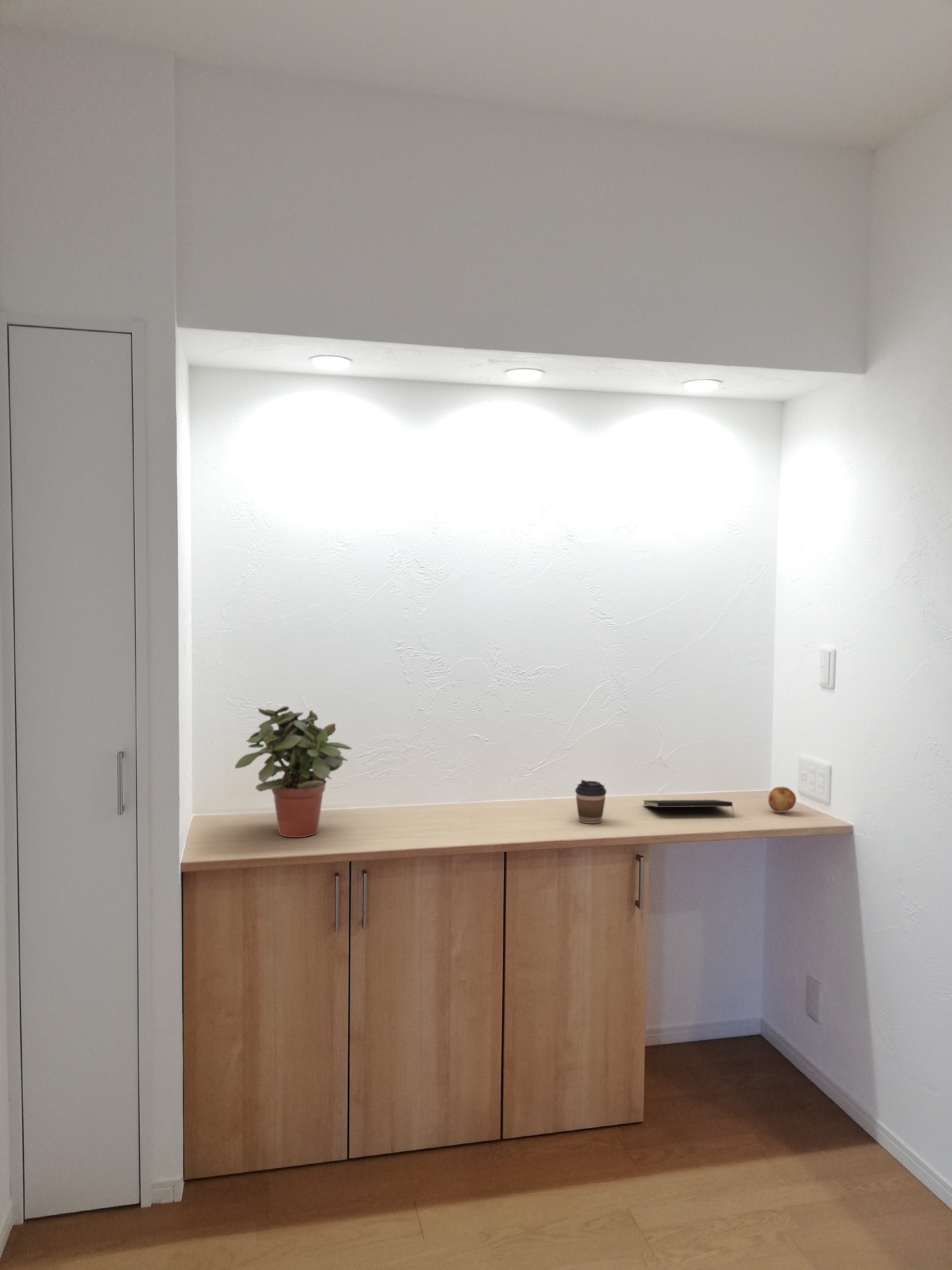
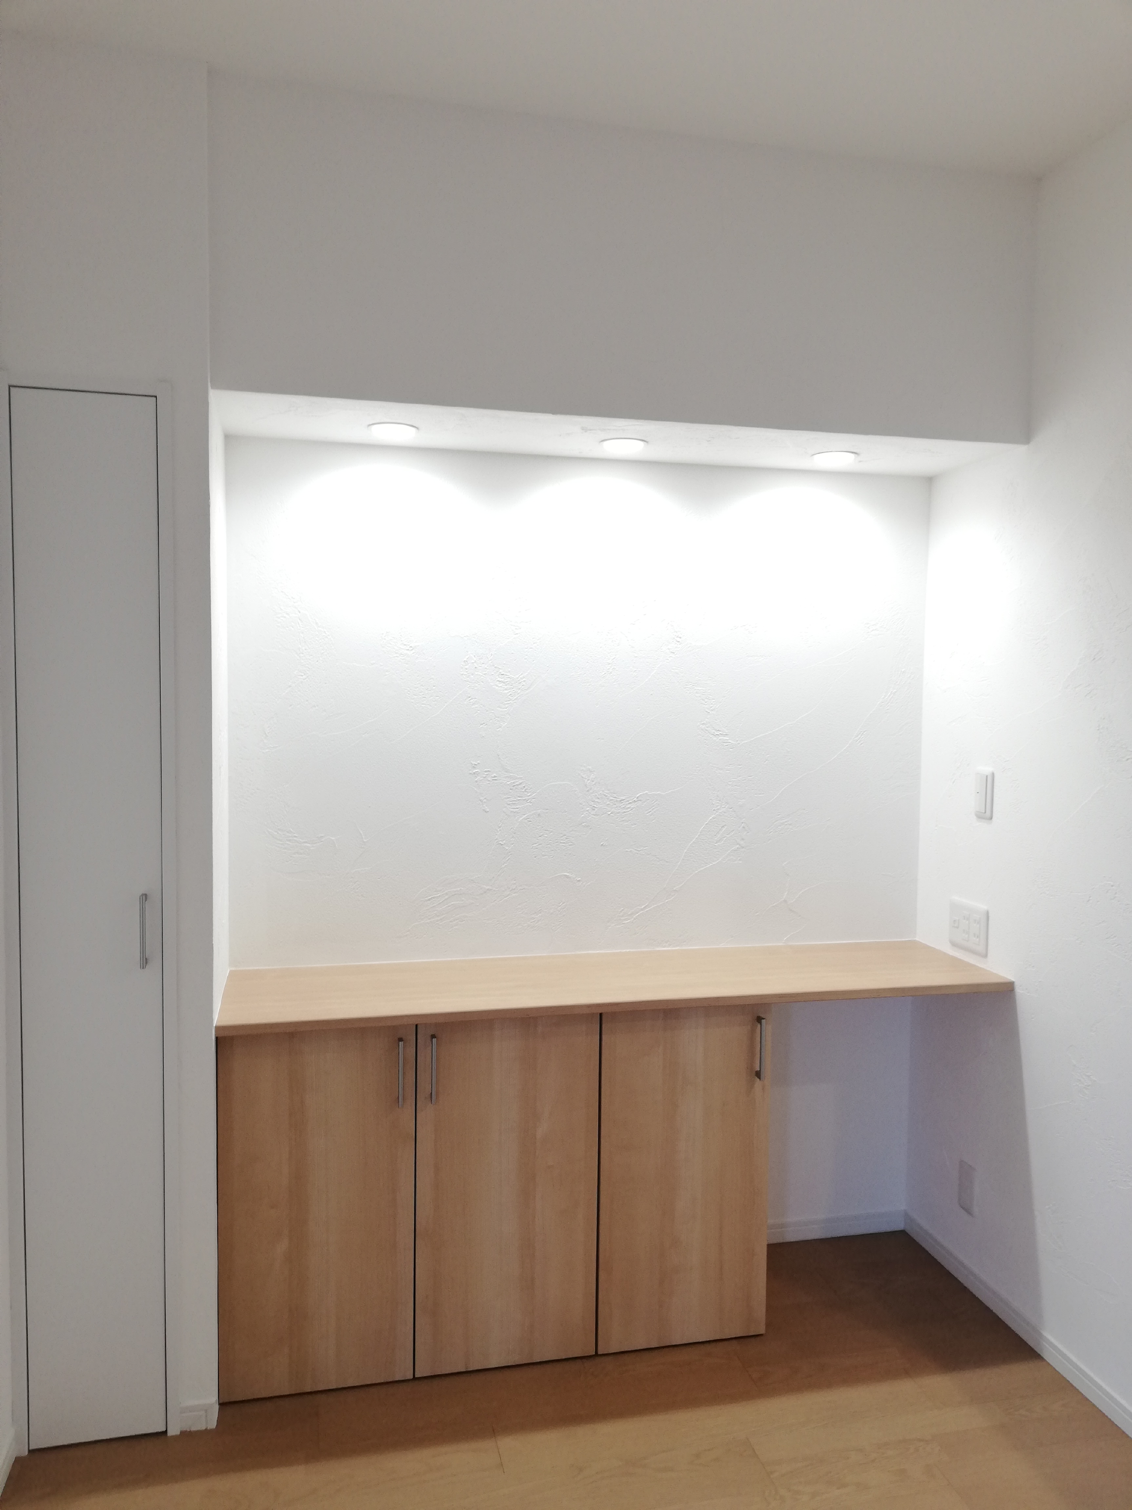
- apple (782, 800)
- coffee cup (590, 800)
- potted plant (298, 770)
- notepad (686, 803)
